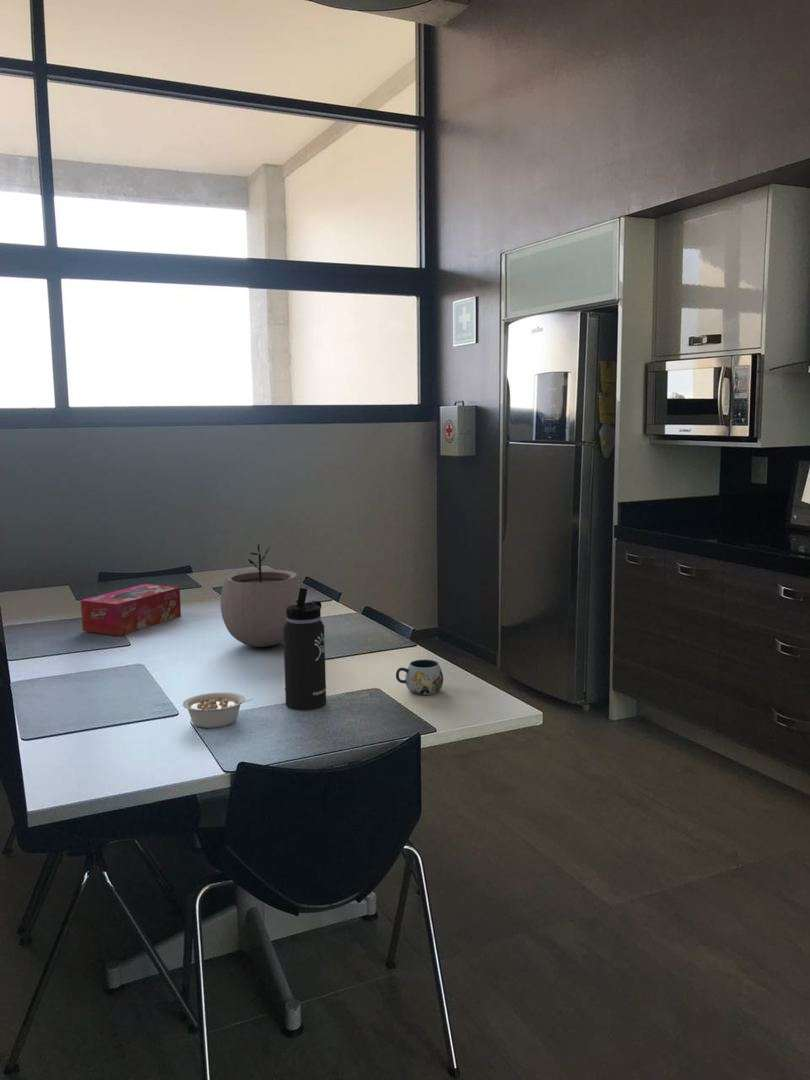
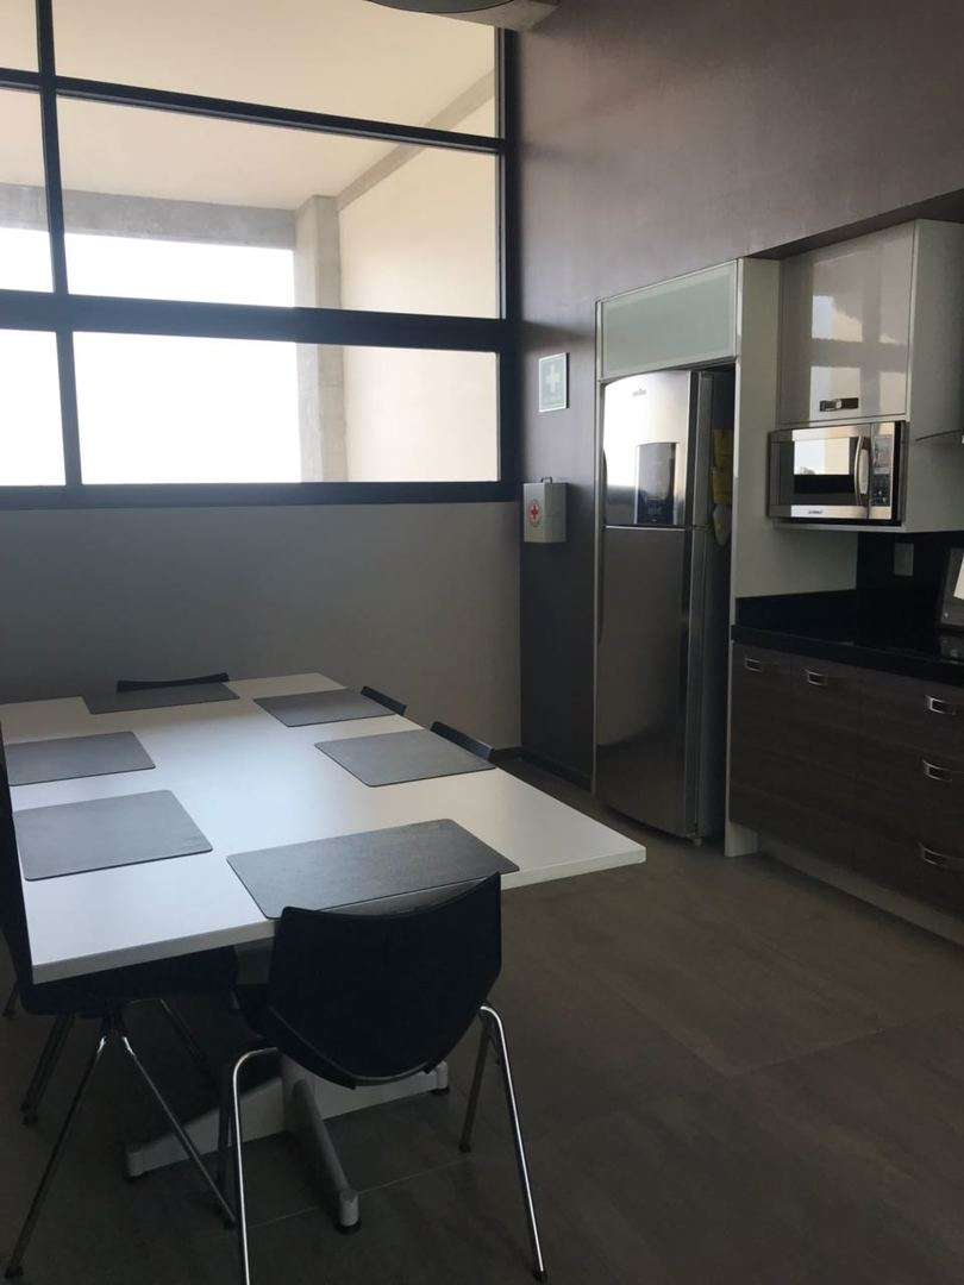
- legume (216, 708)
- tissue box (132, 608)
- plant pot (261, 594)
- thermos bottle (306, 645)
- mug (419, 677)
